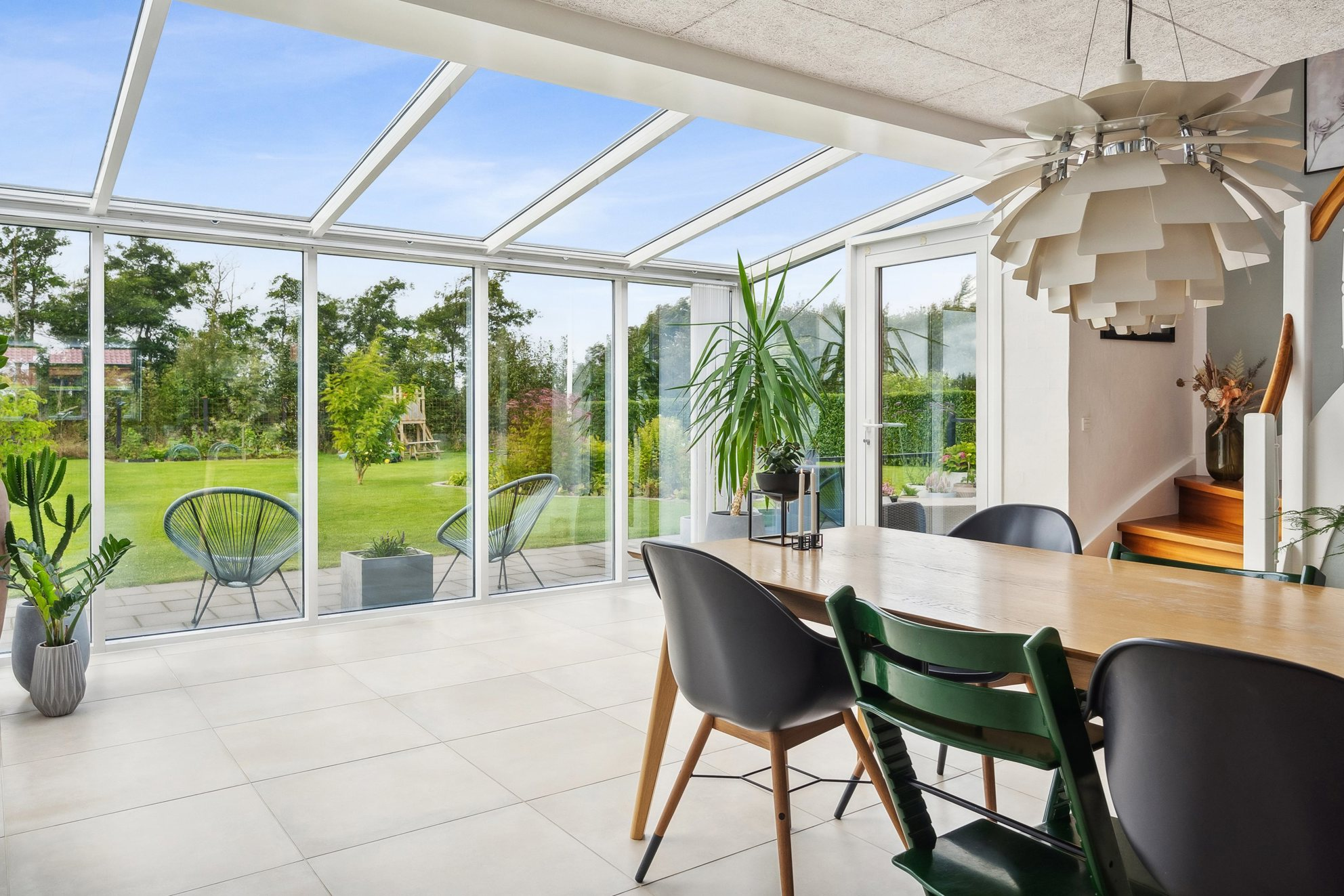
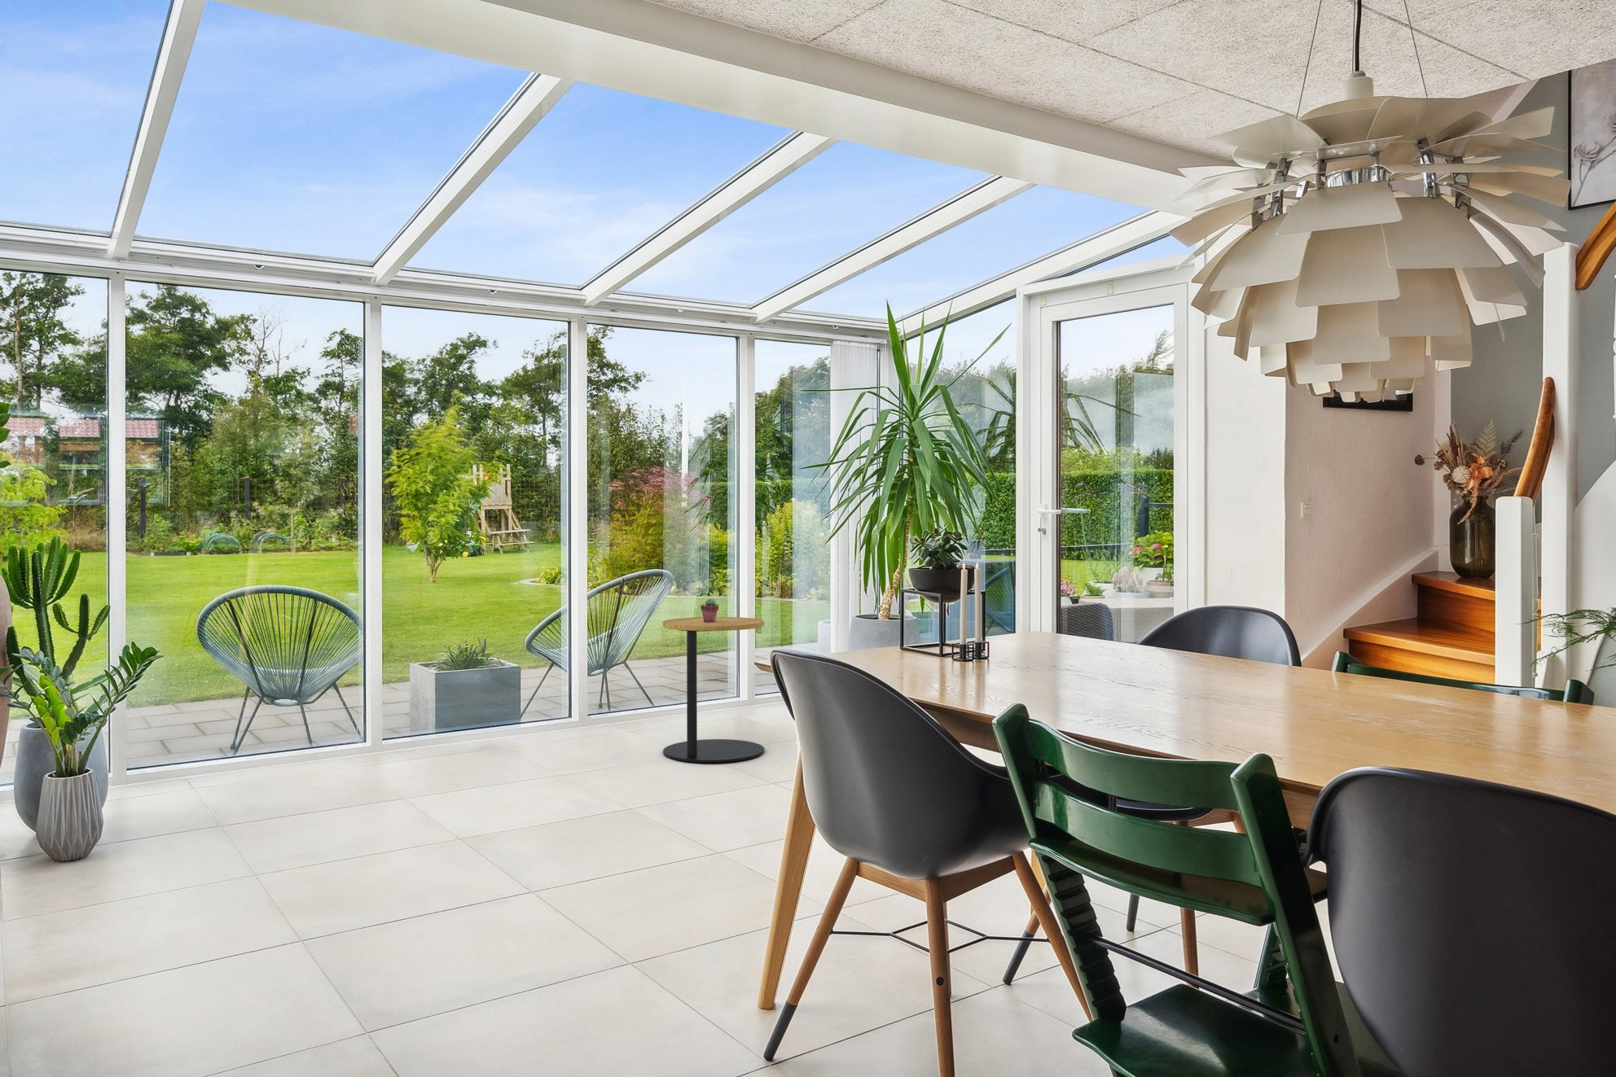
+ potted succulent (709, 609)
+ side table (696, 686)
